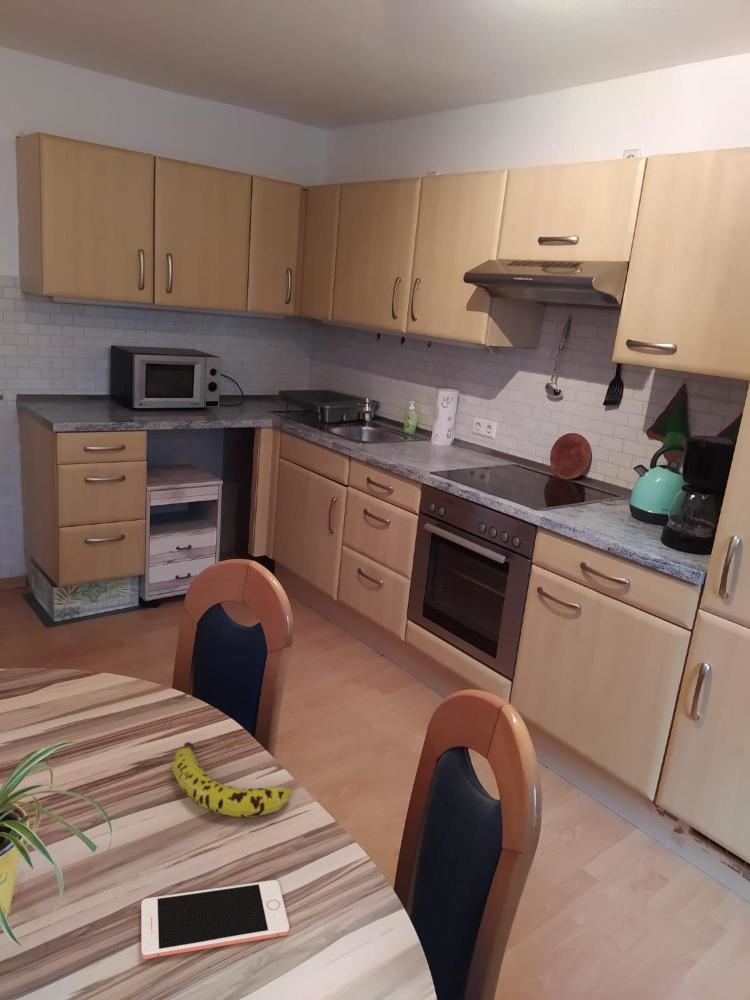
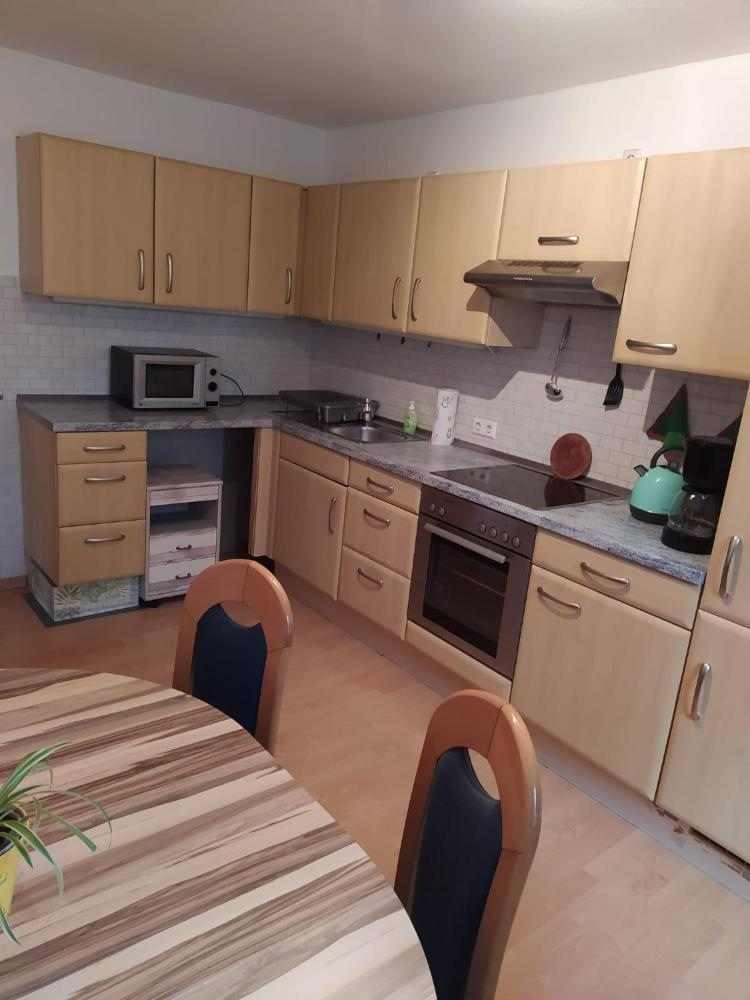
- cell phone (214, 917)
- fruit (229, 786)
